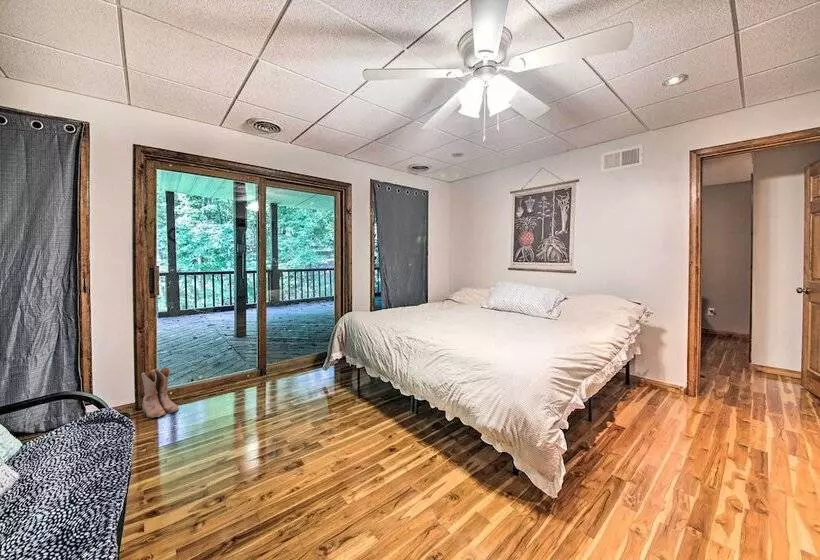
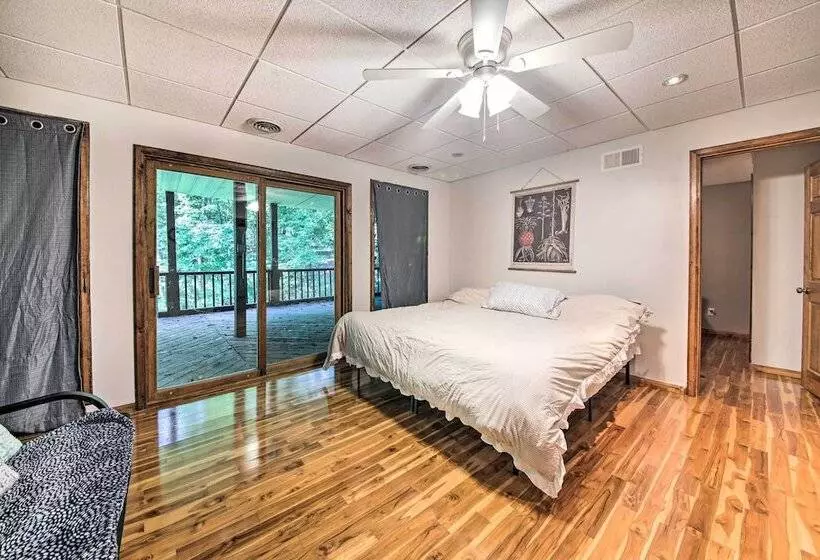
- boots (160, 390)
